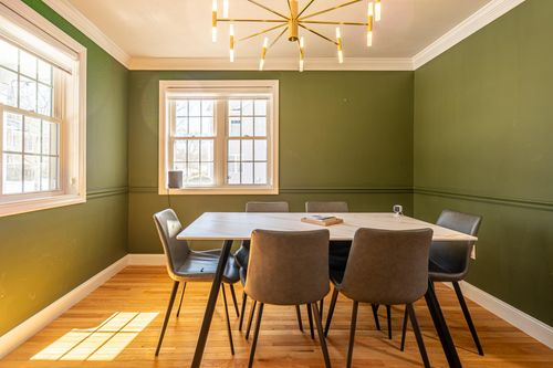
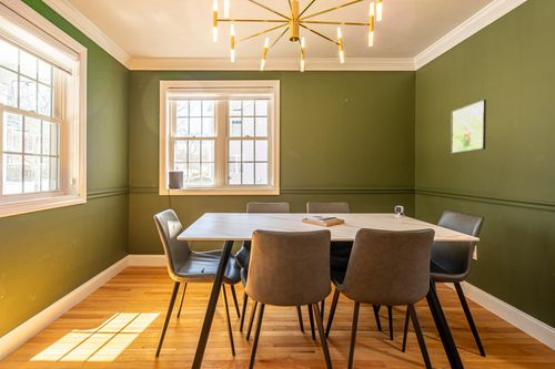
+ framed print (466, 129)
